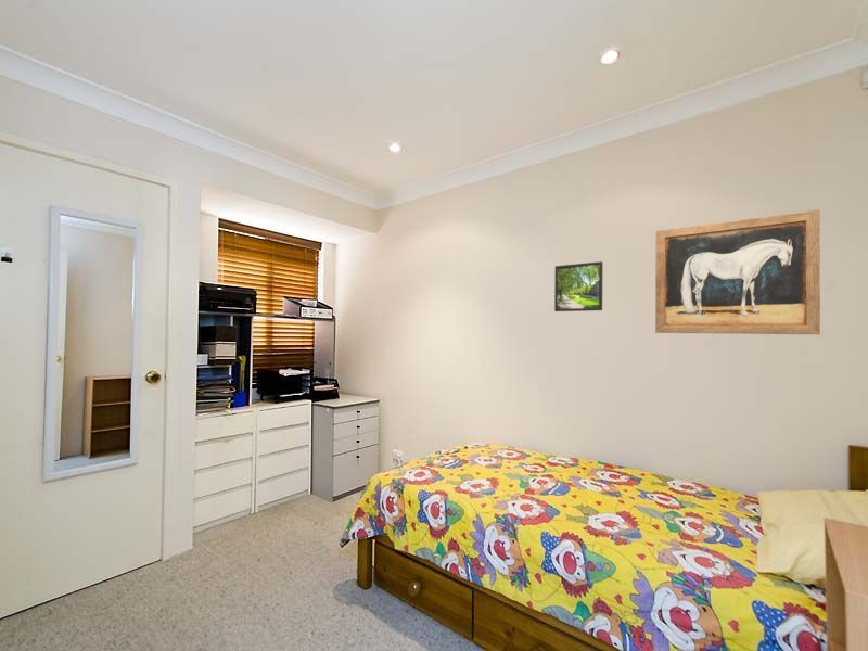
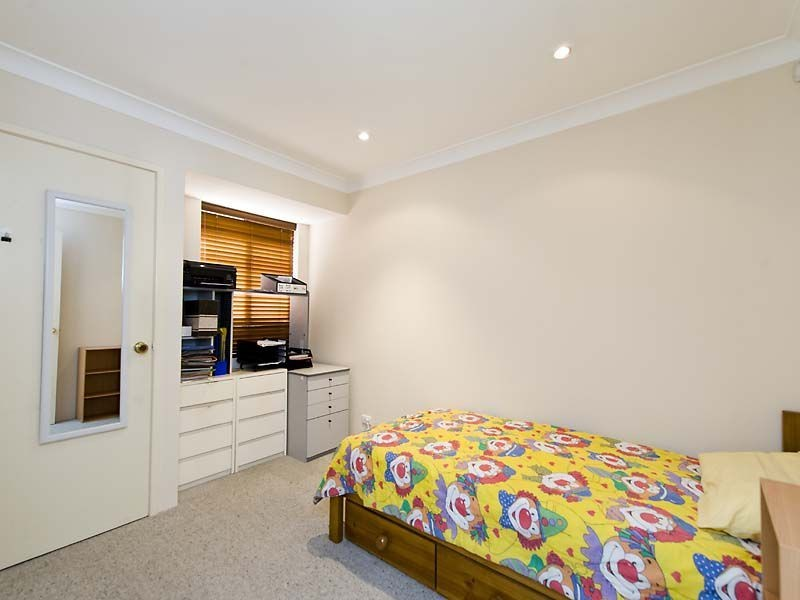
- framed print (577, 286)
- wall art (729, 277)
